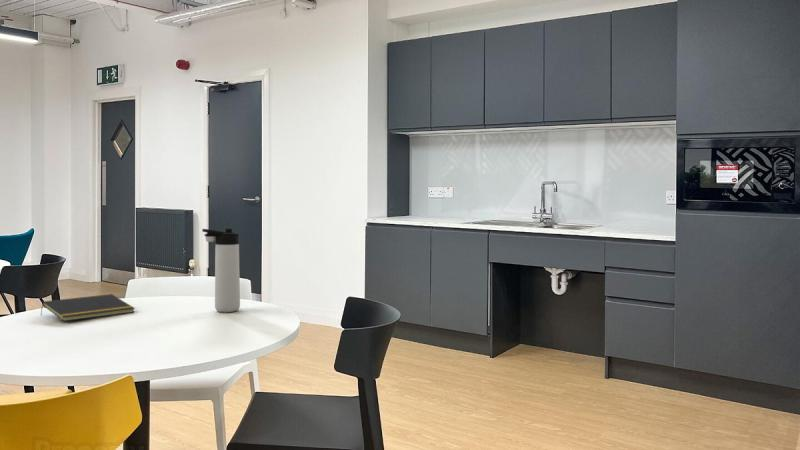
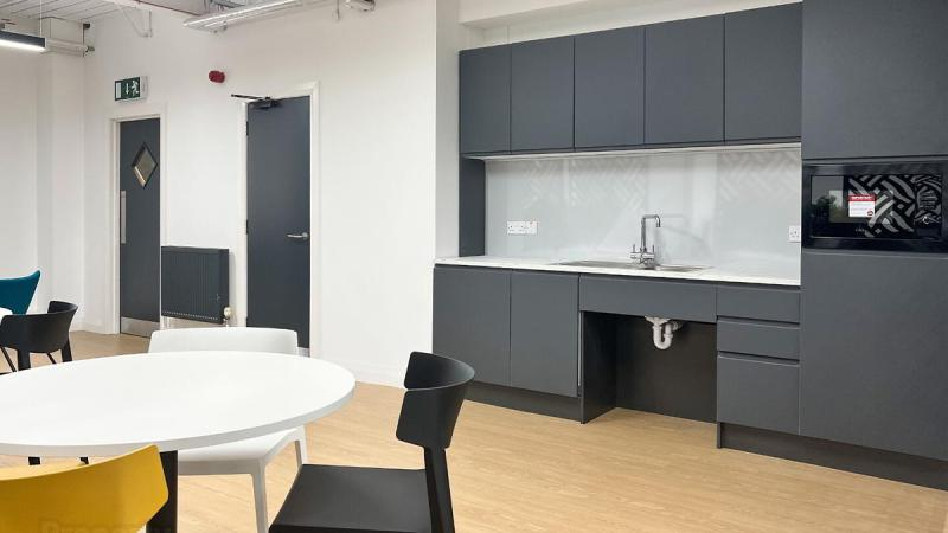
- notepad (89, 306)
- thermos bottle (221, 269)
